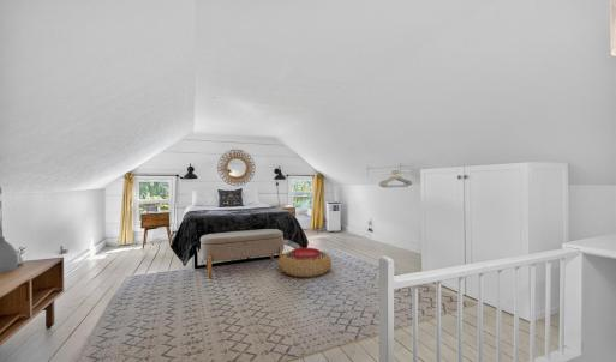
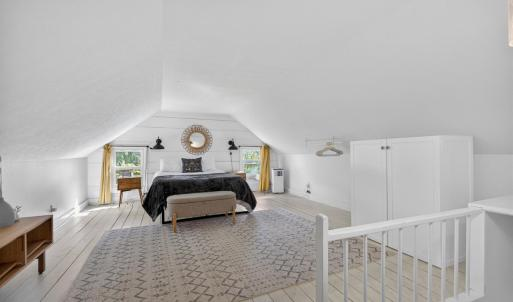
- pouf (305, 260)
